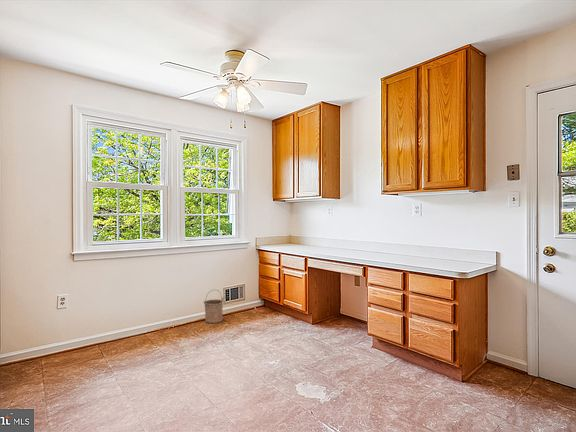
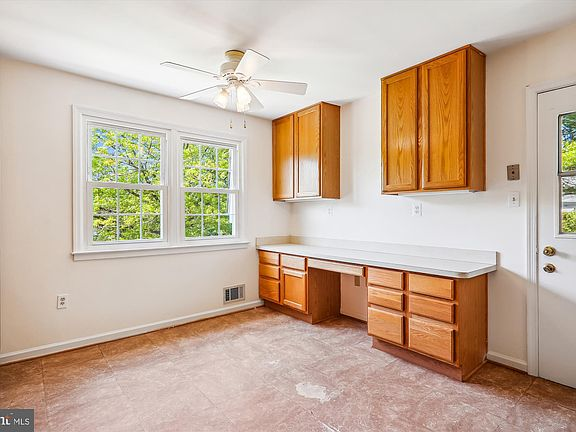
- bucket (213, 305)
